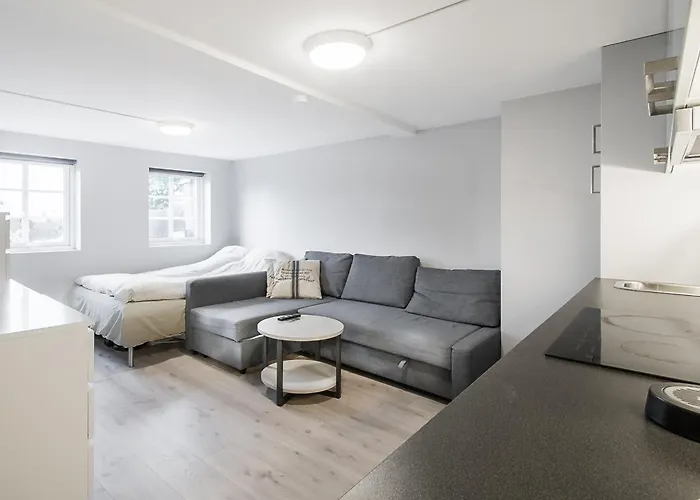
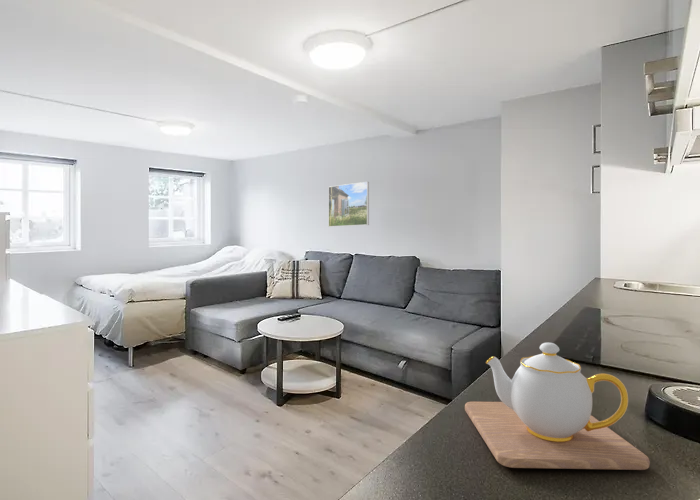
+ teapot (543, 386)
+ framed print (347, 205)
